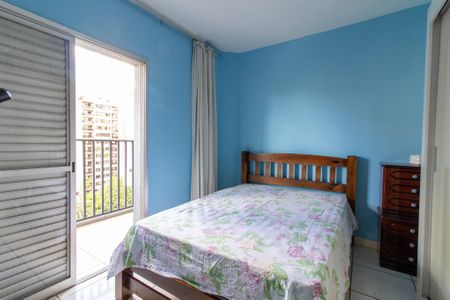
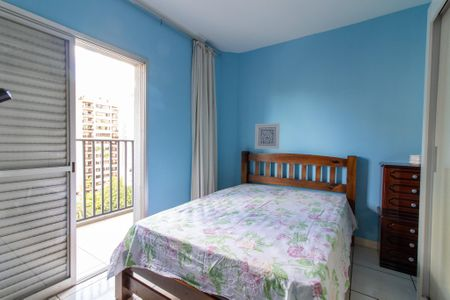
+ wall art (266, 136)
